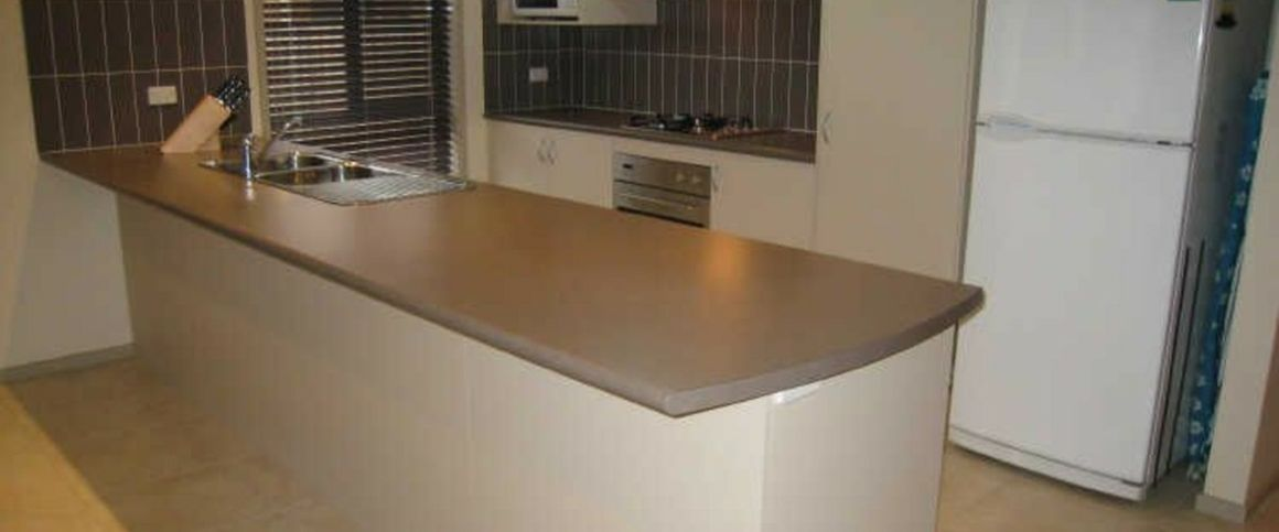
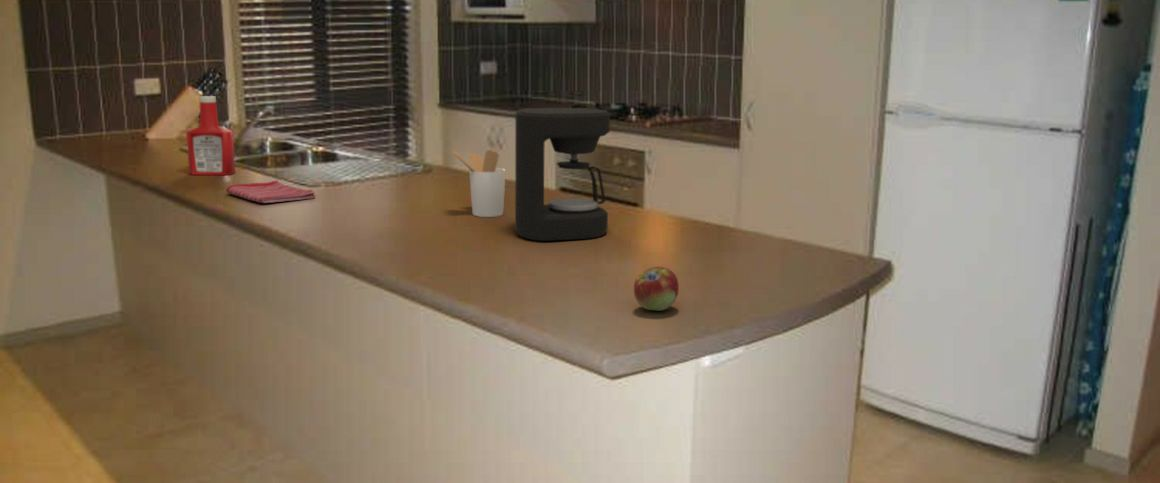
+ dish towel (270, 191)
+ soap bottle (209, 135)
+ coffee maker (563, 168)
+ utensil holder (478, 181)
+ fruit (656, 289)
